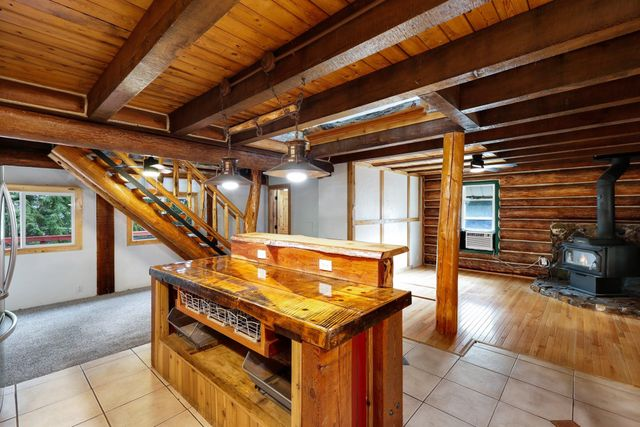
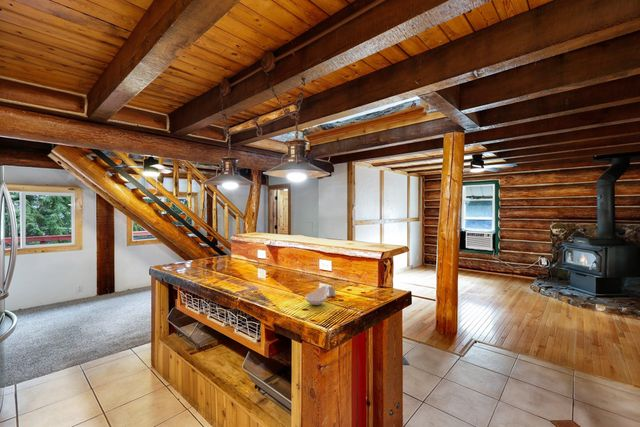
+ spoon rest (321, 294)
